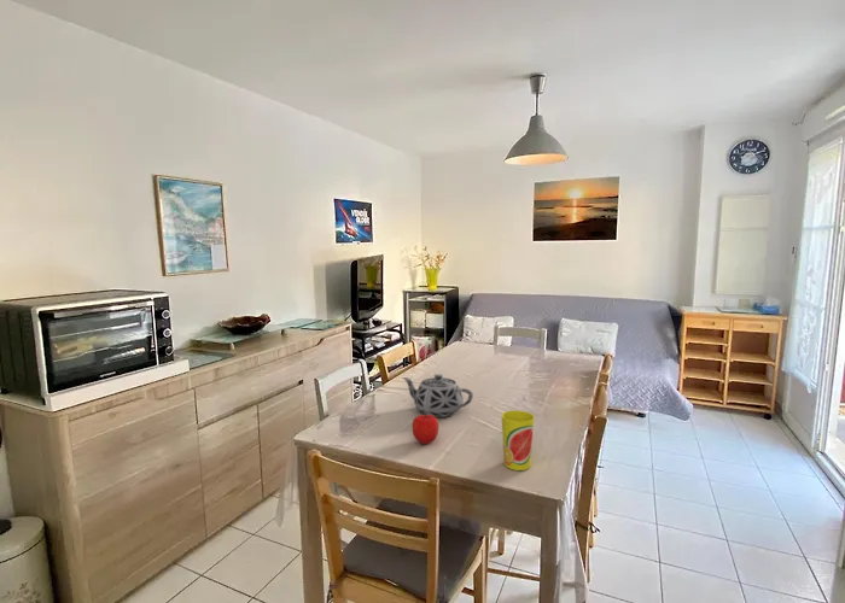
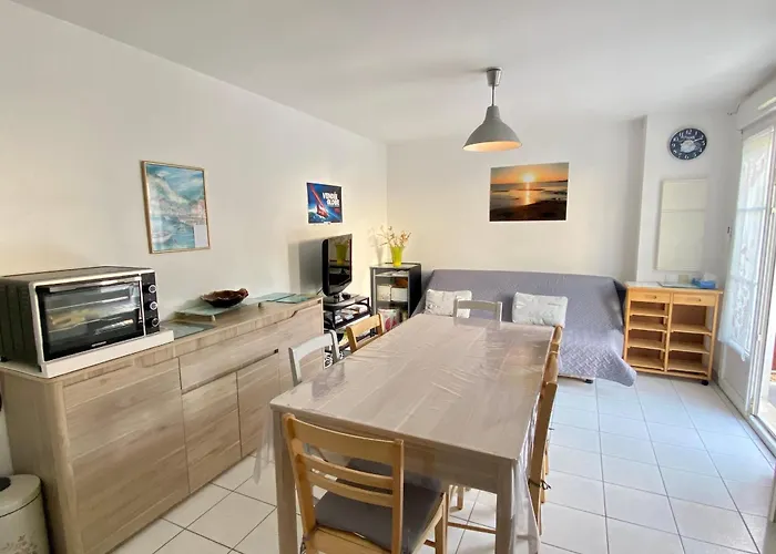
- teapot (436, 392)
- fruit (425, 428)
- cup (517, 440)
